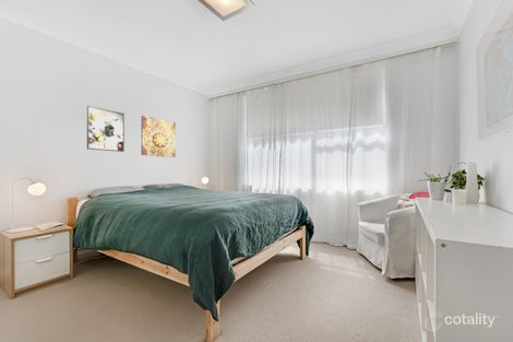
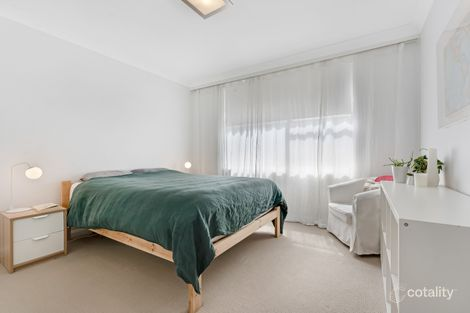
- wall art (159, 138)
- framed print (106, 130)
